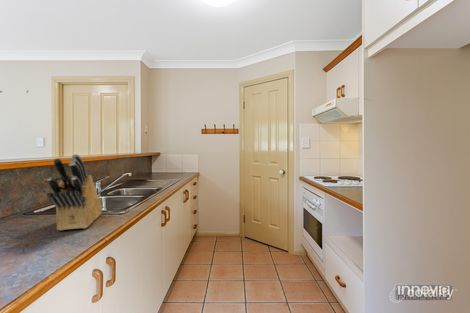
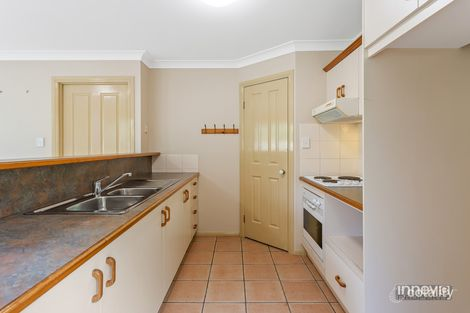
- knife block (78, 189)
